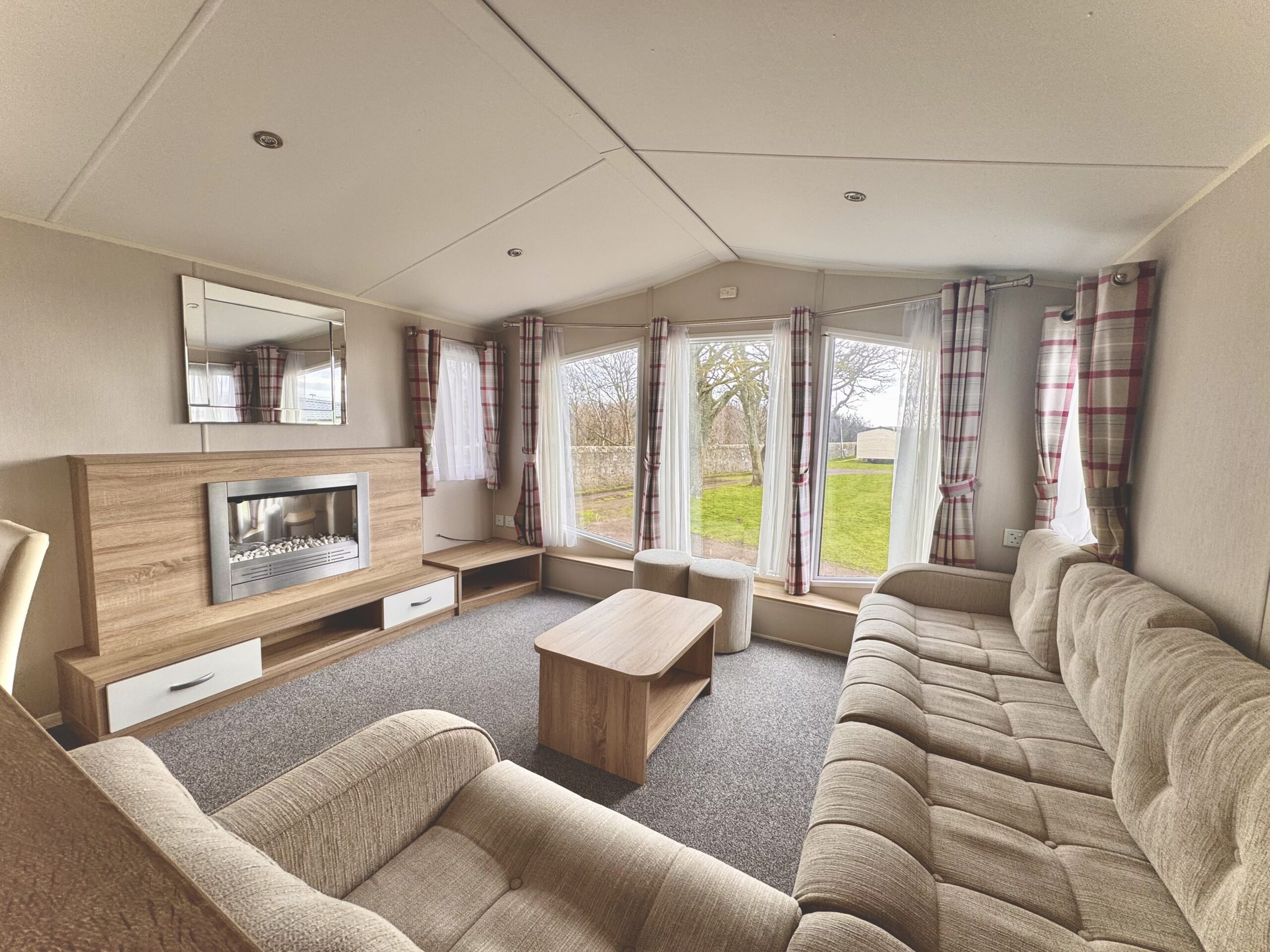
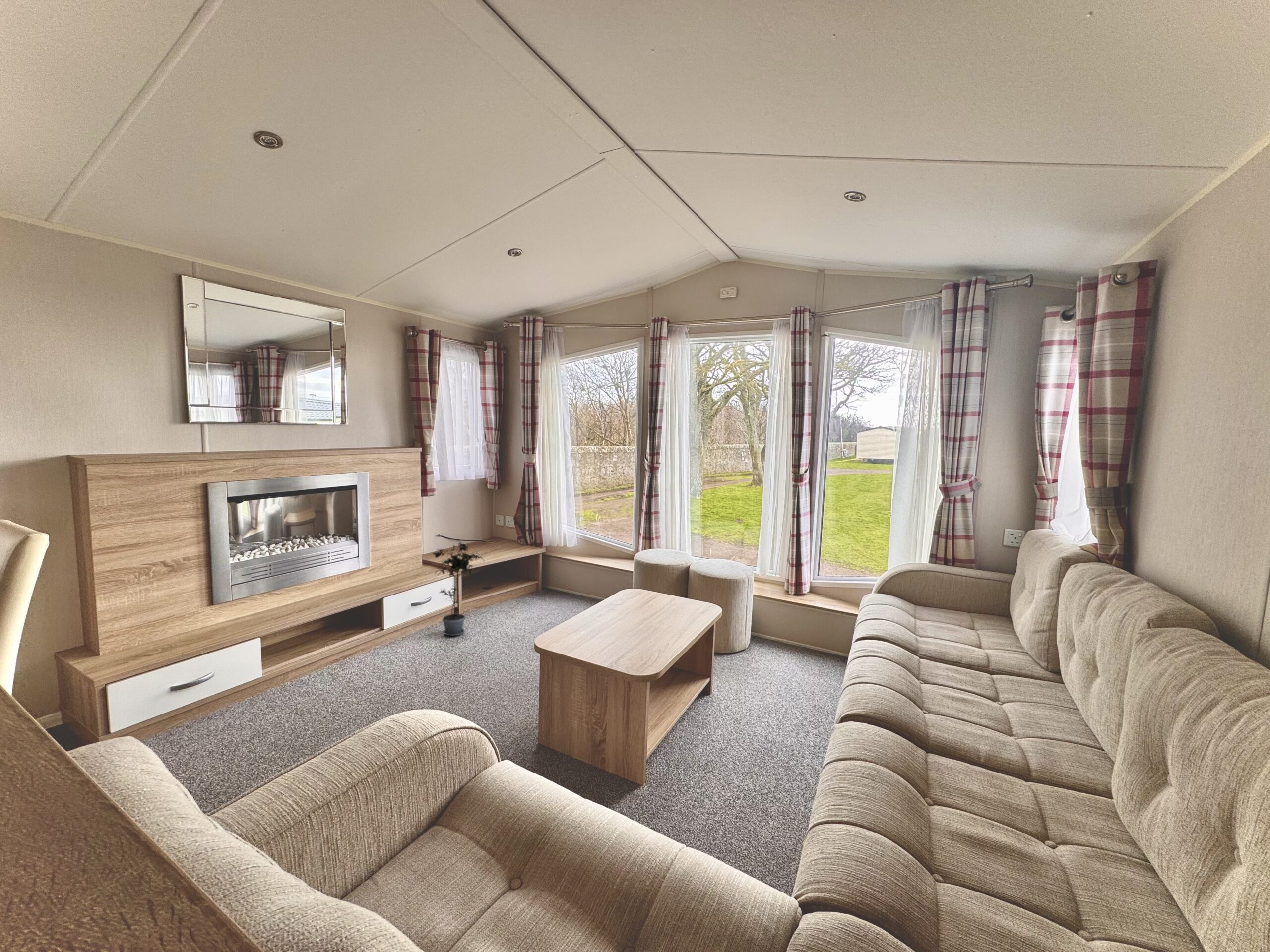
+ potted plant (455, 588)
